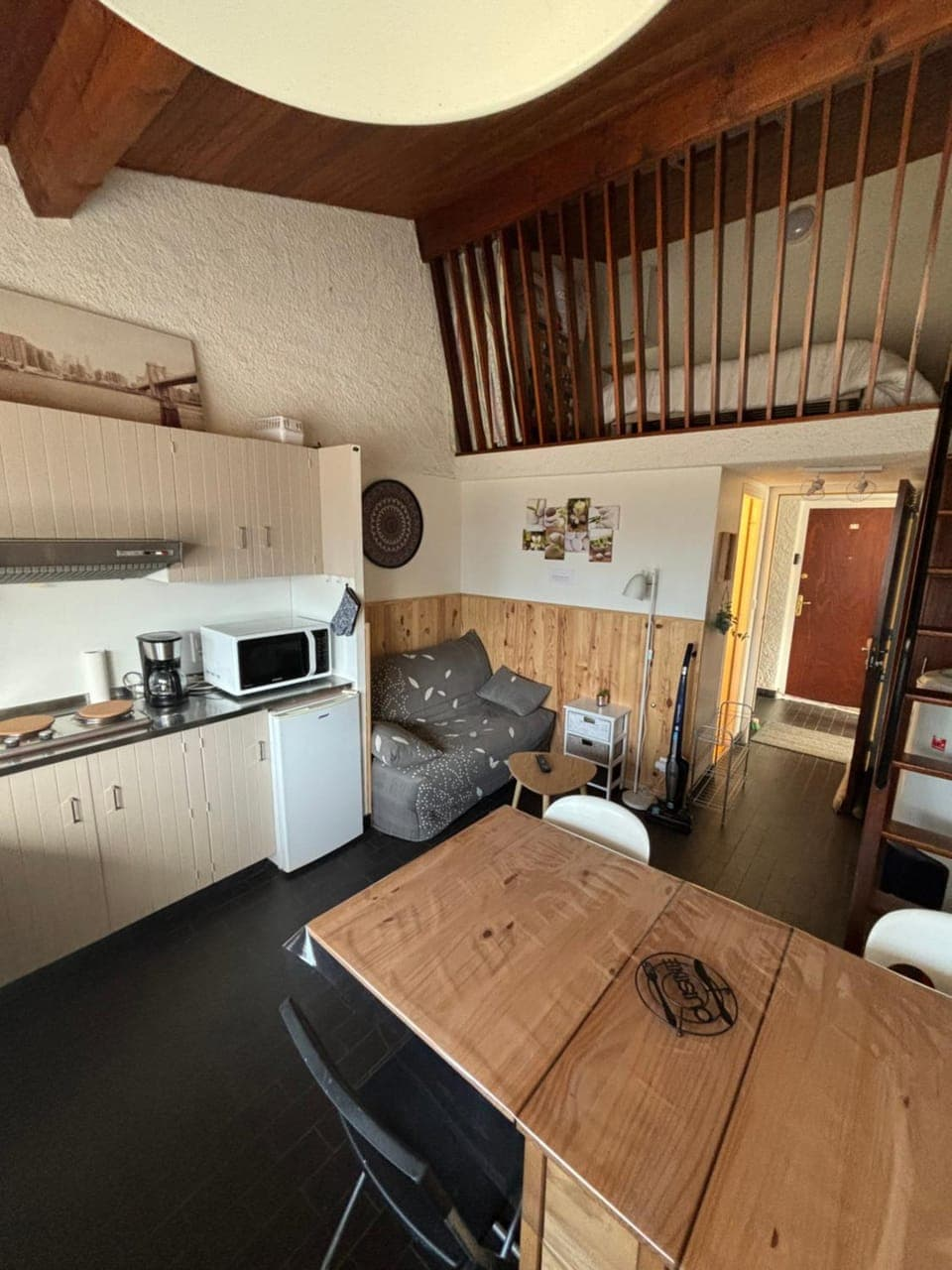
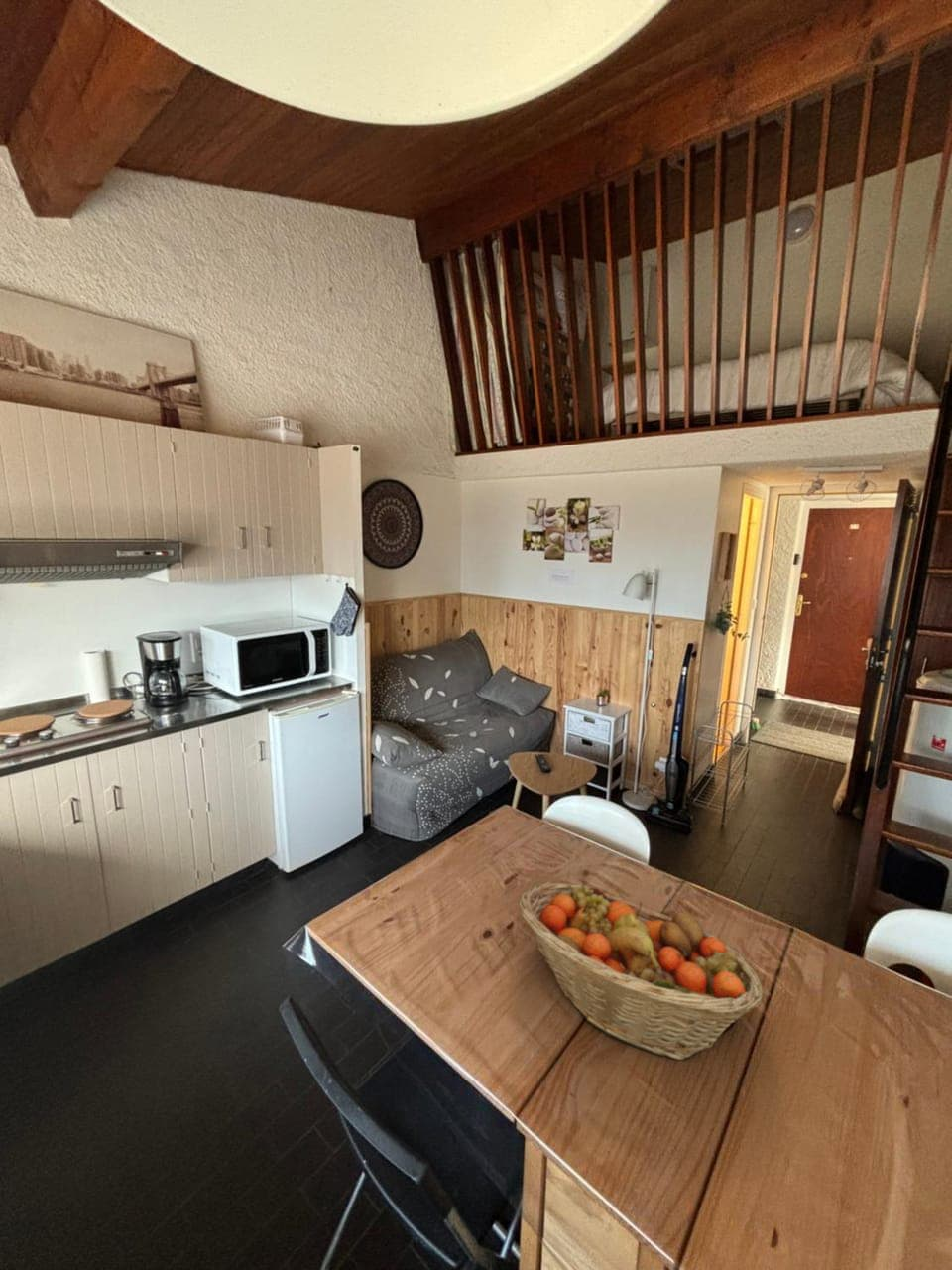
+ fruit basket (630, 952)
